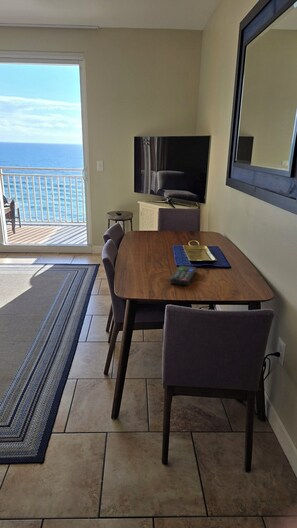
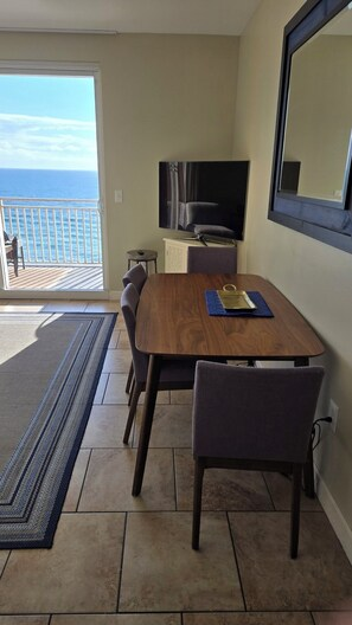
- remote control (183, 274)
